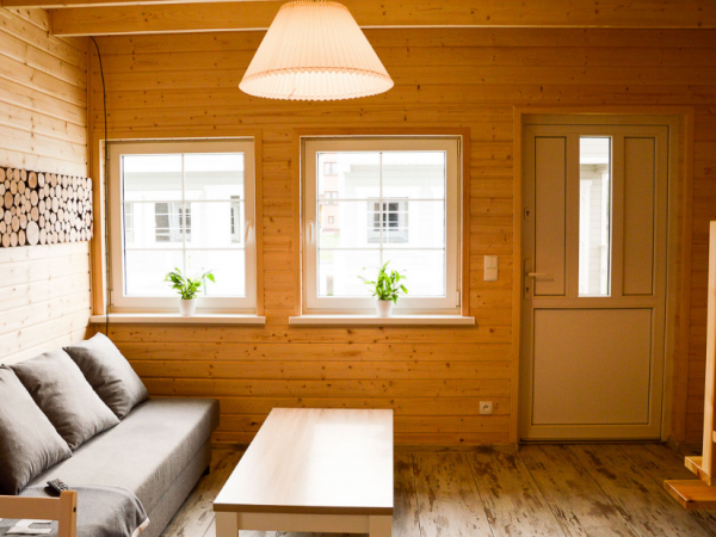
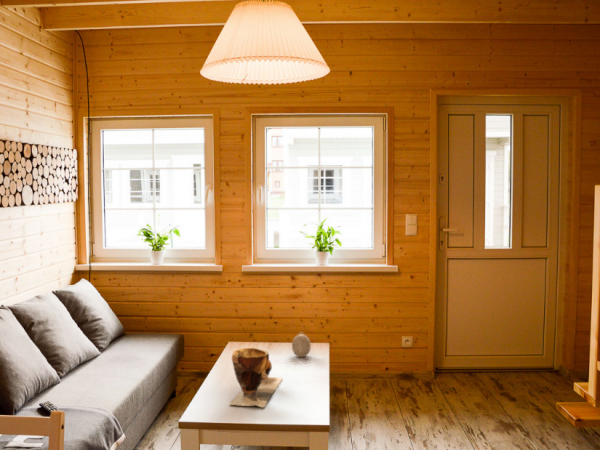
+ decorative ball (301, 344)
+ clay pot (256, 368)
